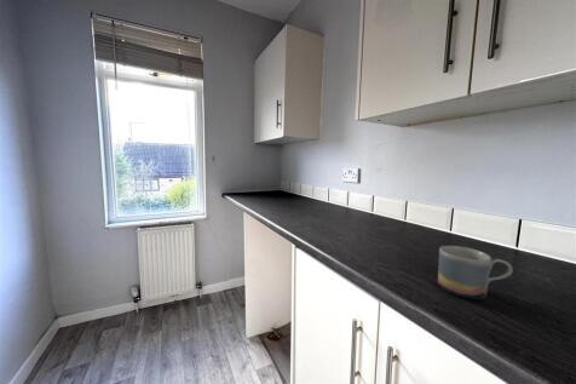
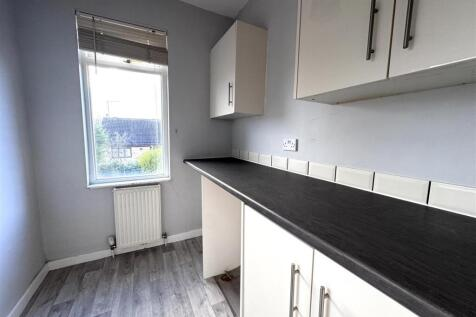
- mug (472, 273)
